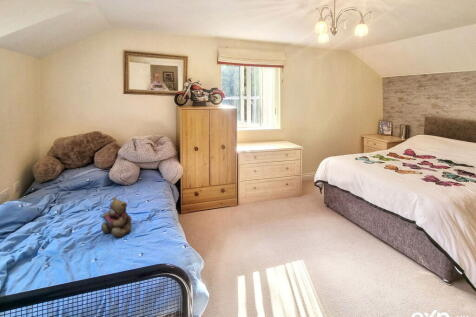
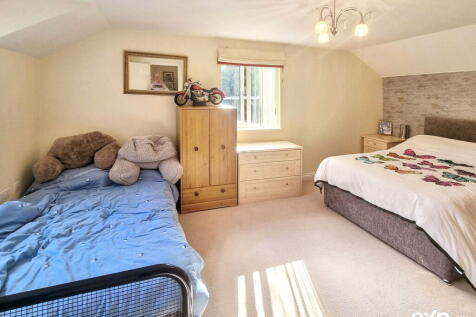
- teddy bear (116, 215)
